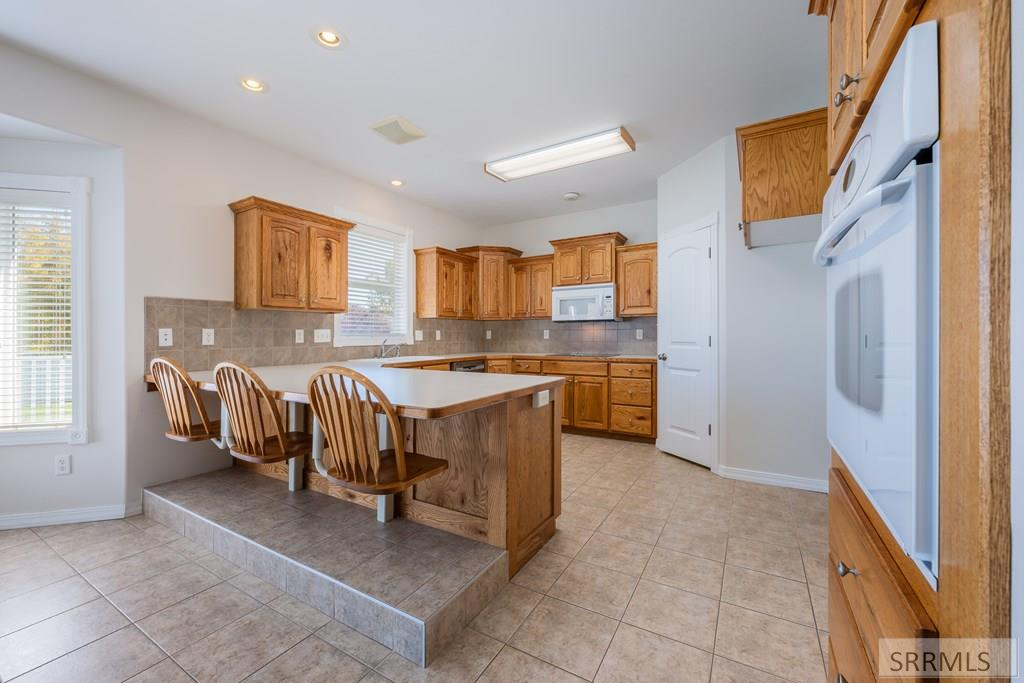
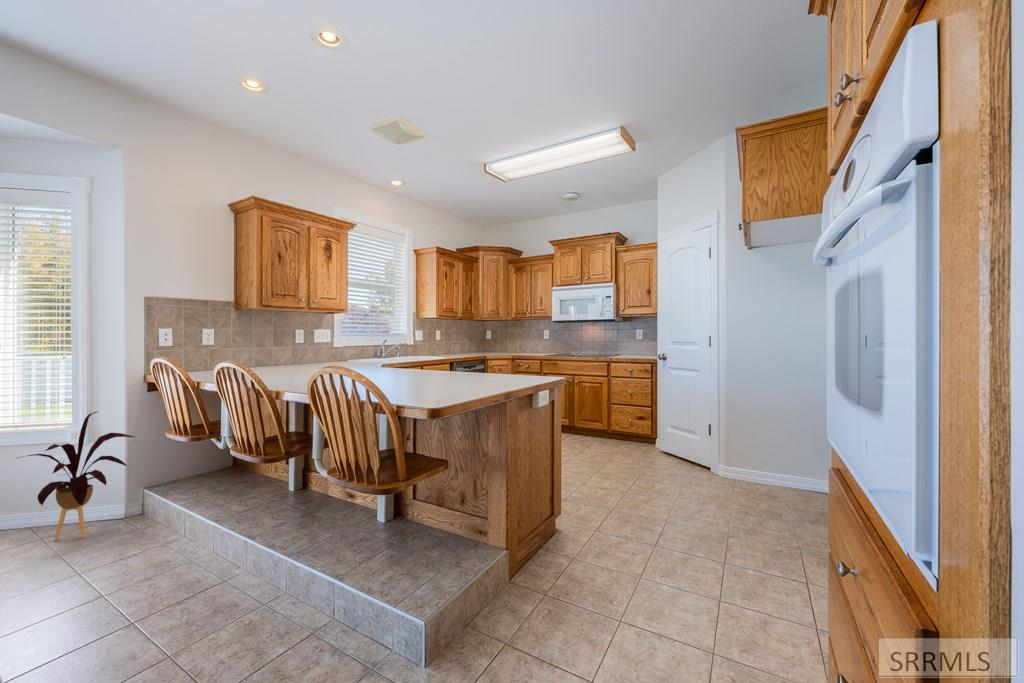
+ house plant (80, 475)
